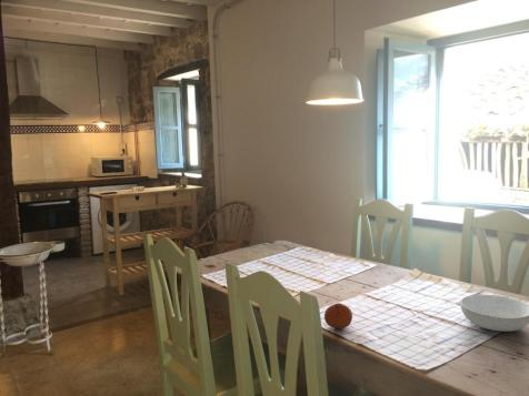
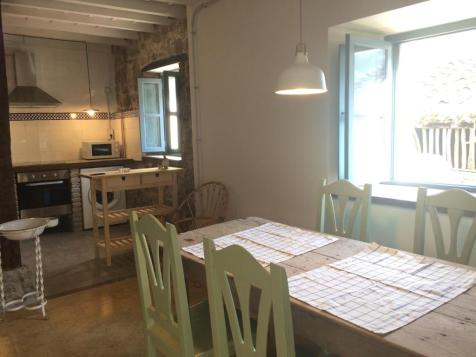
- serving bowl (495, 315)
- fruit (338, 315)
